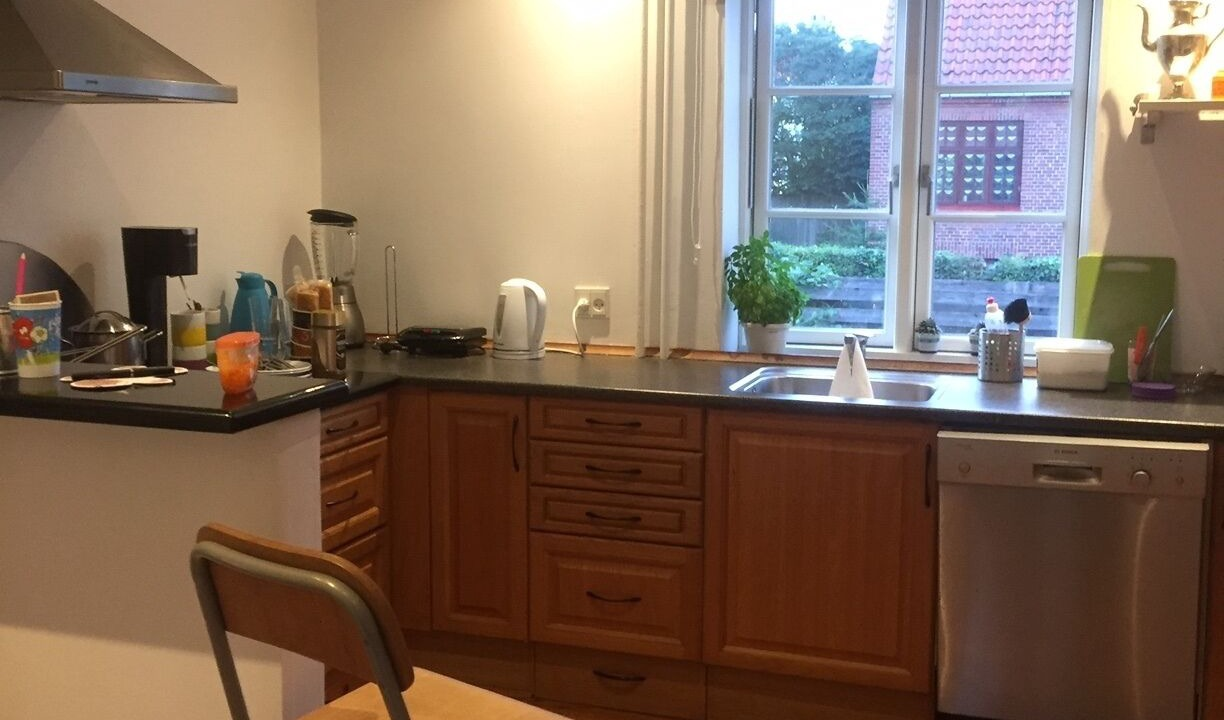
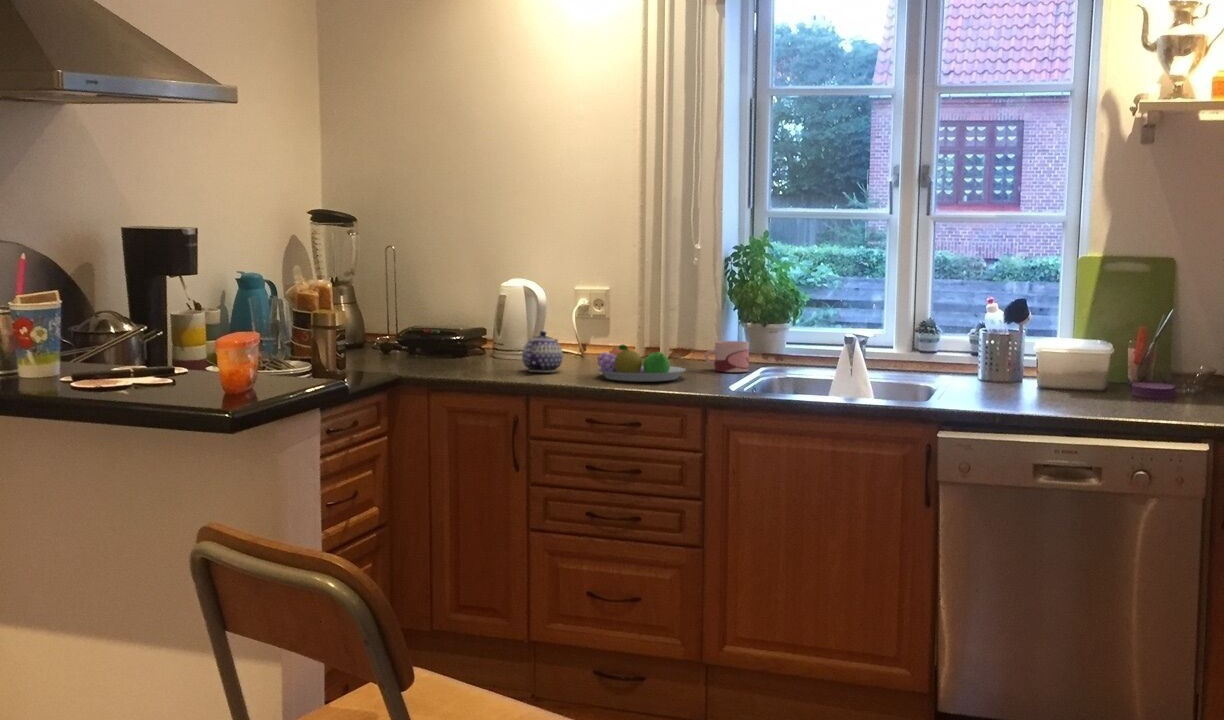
+ teapot (542, 351)
+ mug (726, 356)
+ fruit bowl (641, 360)
